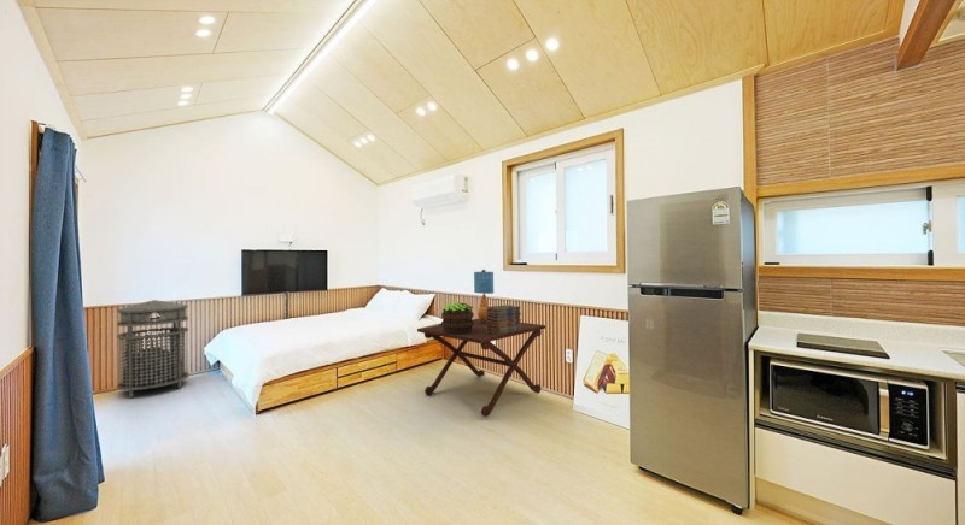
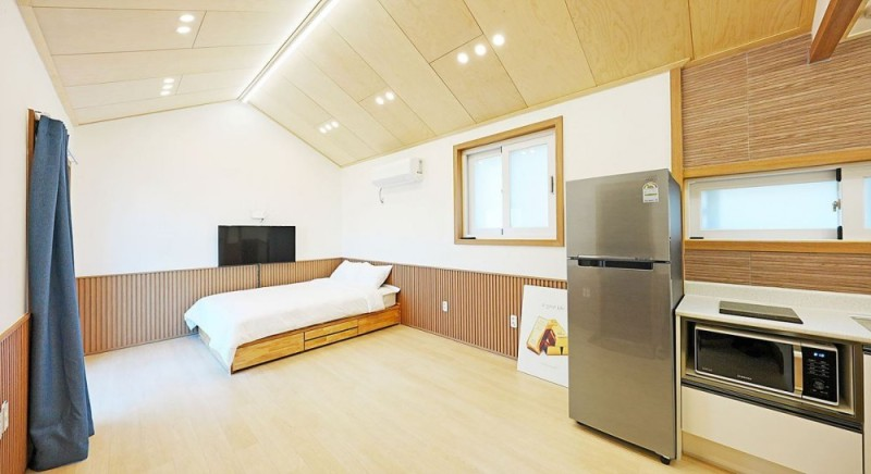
- trash can (154, 344)
- table lamp (484, 295)
- side table (482, 359)
- book stack (503, 318)
- potted plant (457, 317)
